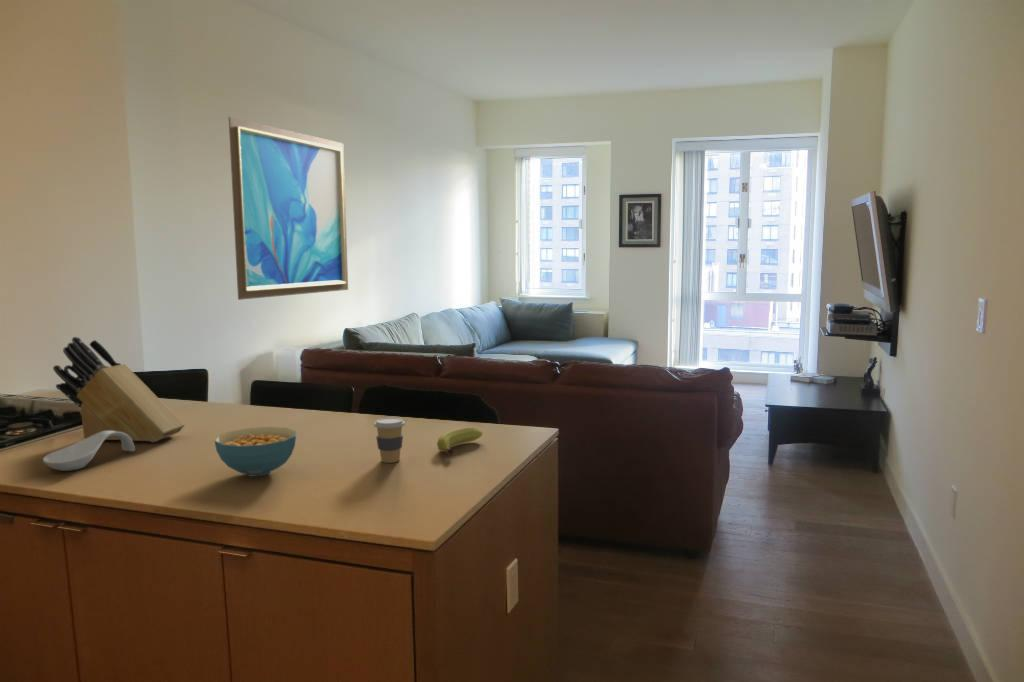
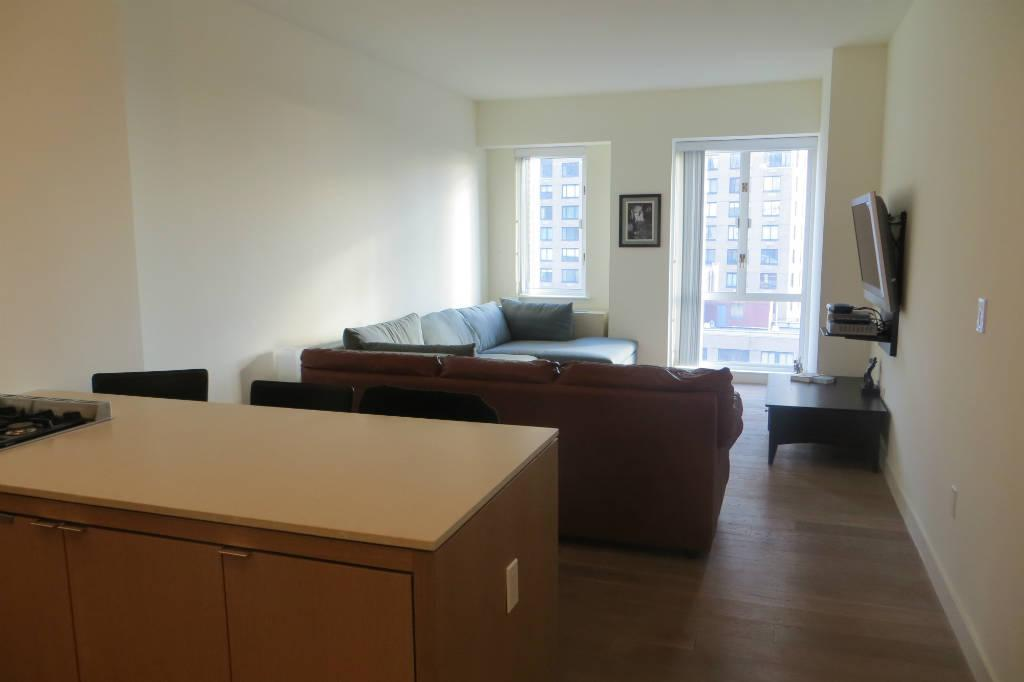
- spoon rest (90, 449)
- cereal bowl (257, 454)
- wall art (296, 214)
- fruit (461, 440)
- coffee cup (389, 440)
- knife block (117, 387)
